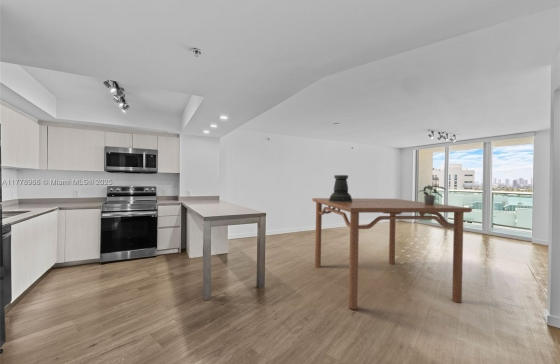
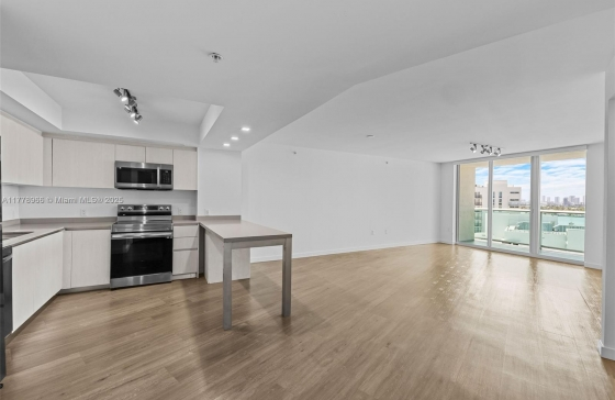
- dining table (389, 241)
- pedestal (340, 188)
- potted plant (431, 195)
